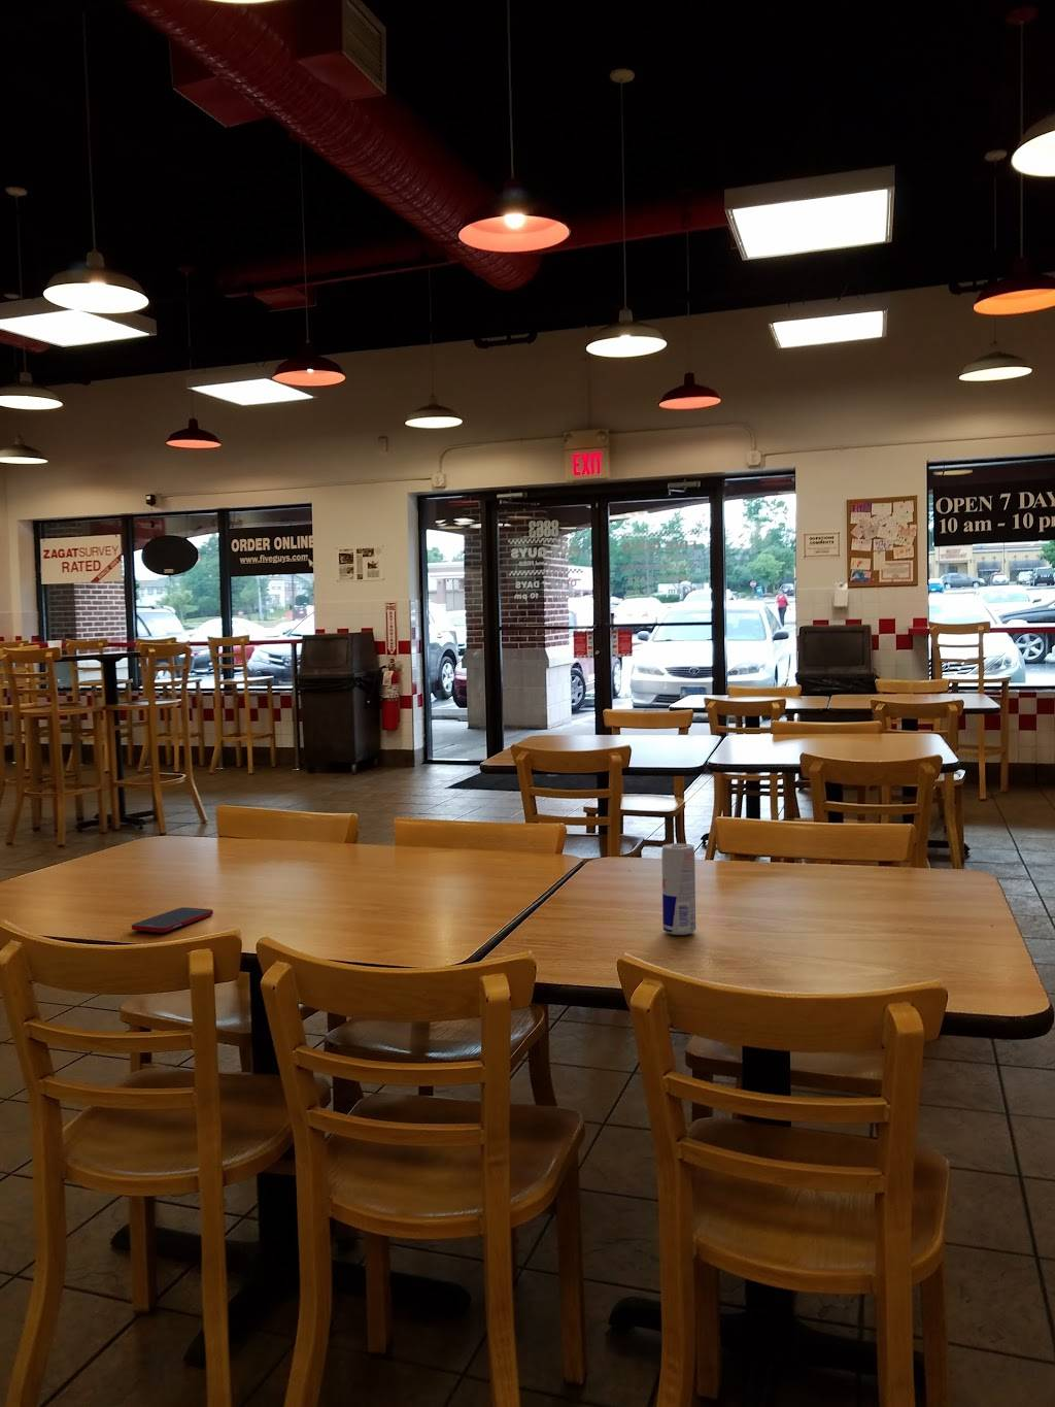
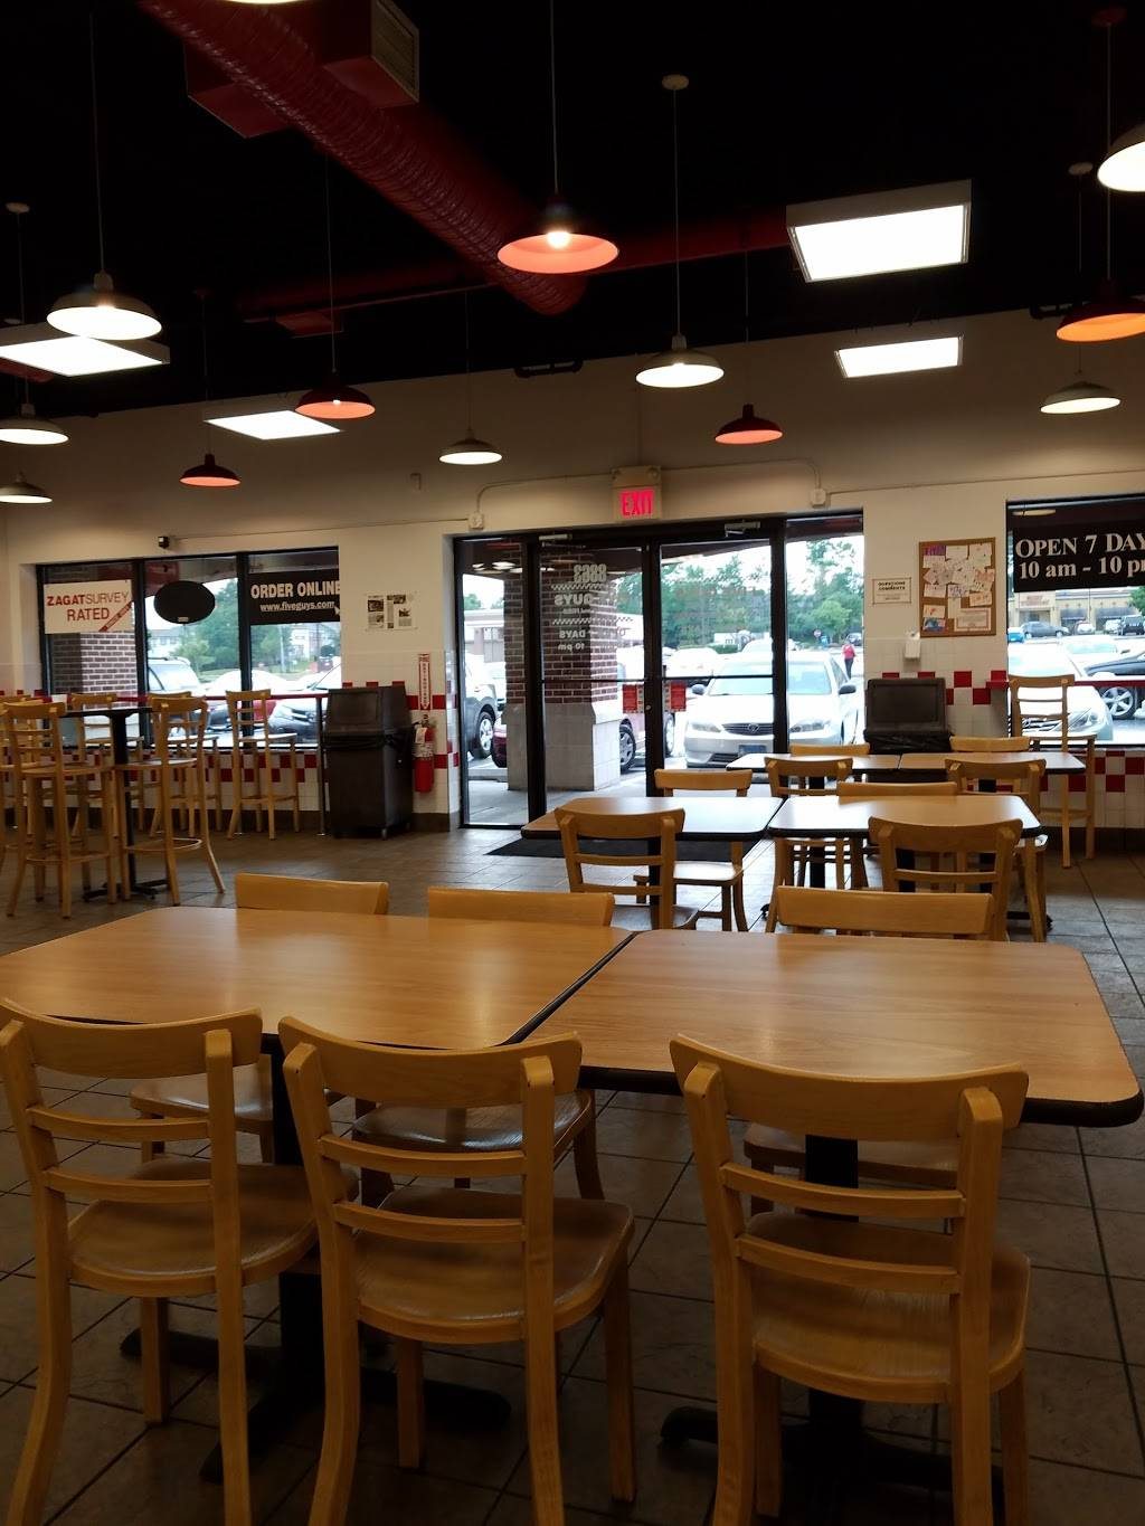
- beverage can (678, 888)
- cell phone (173, 919)
